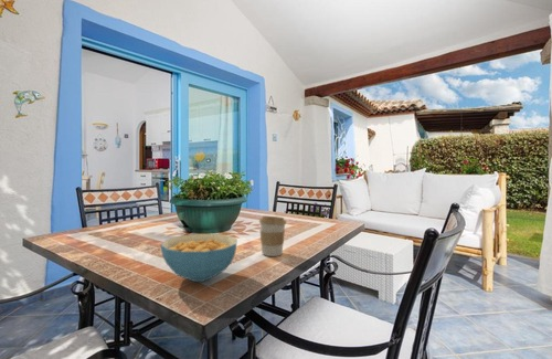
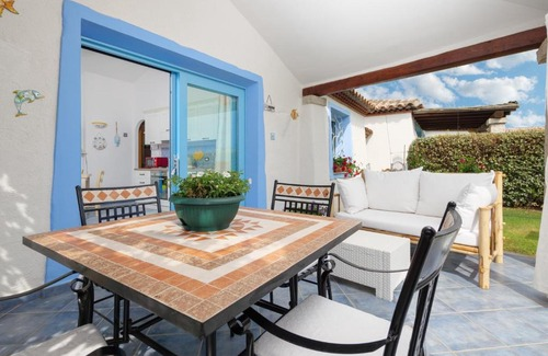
- coffee cup (272, 234)
- cereal bowl (200, 258)
